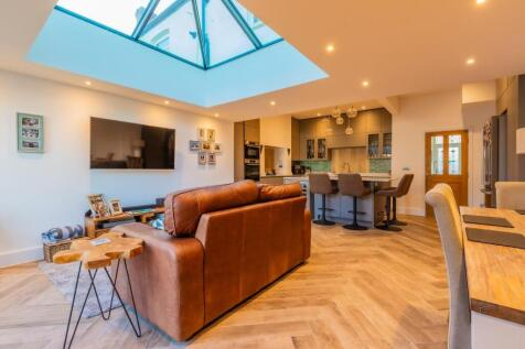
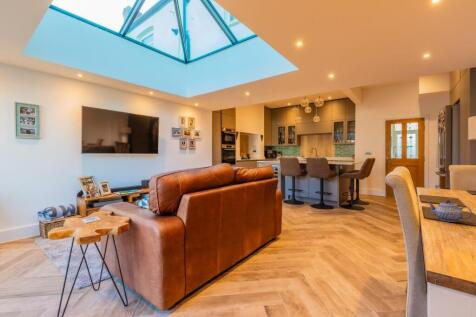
+ teapot (448, 210)
